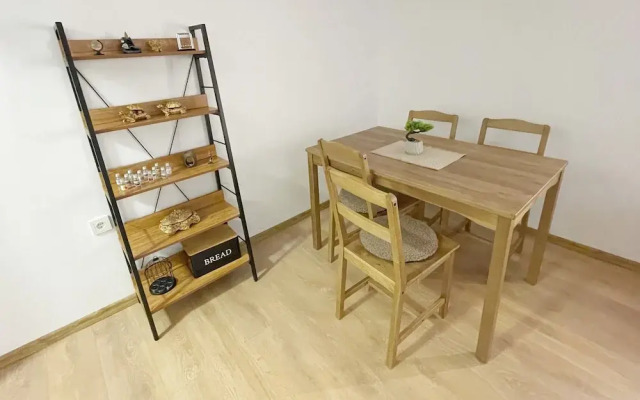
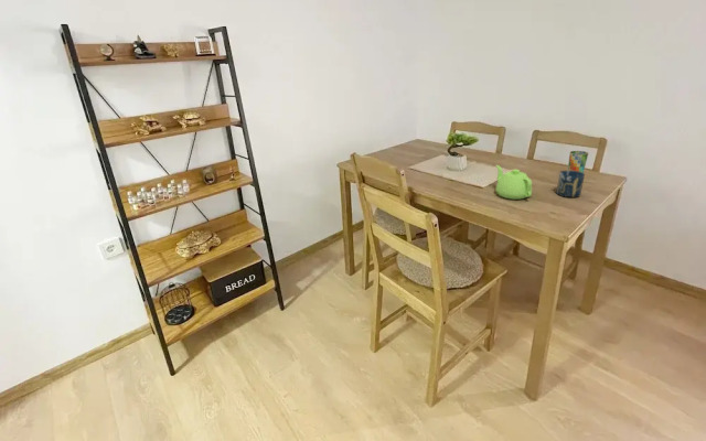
+ cup (576, 165)
+ cup (571, 182)
+ teapot (512, 181)
